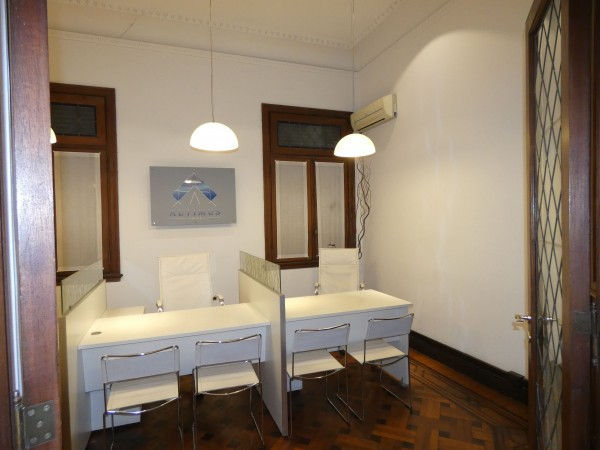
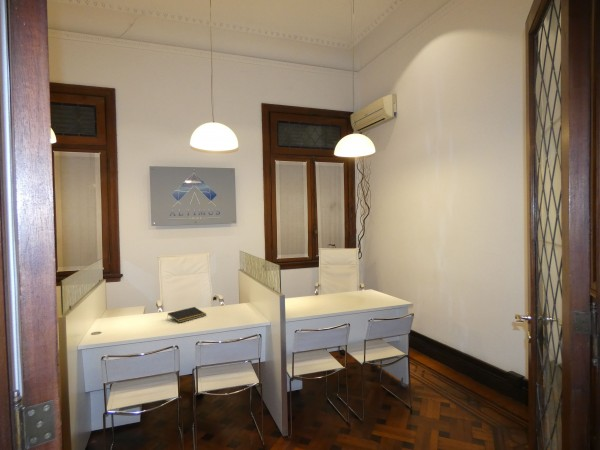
+ notepad (187, 314)
